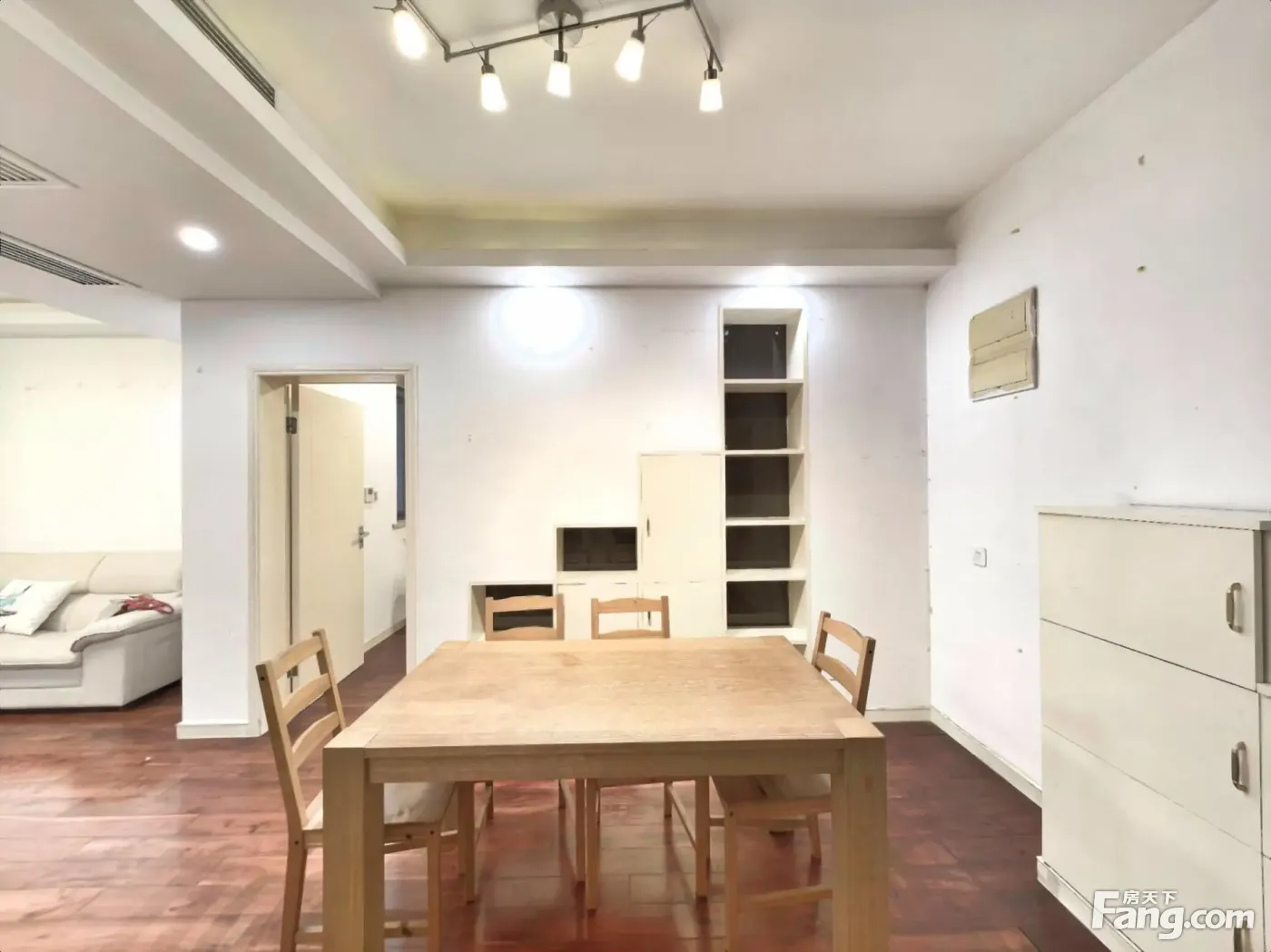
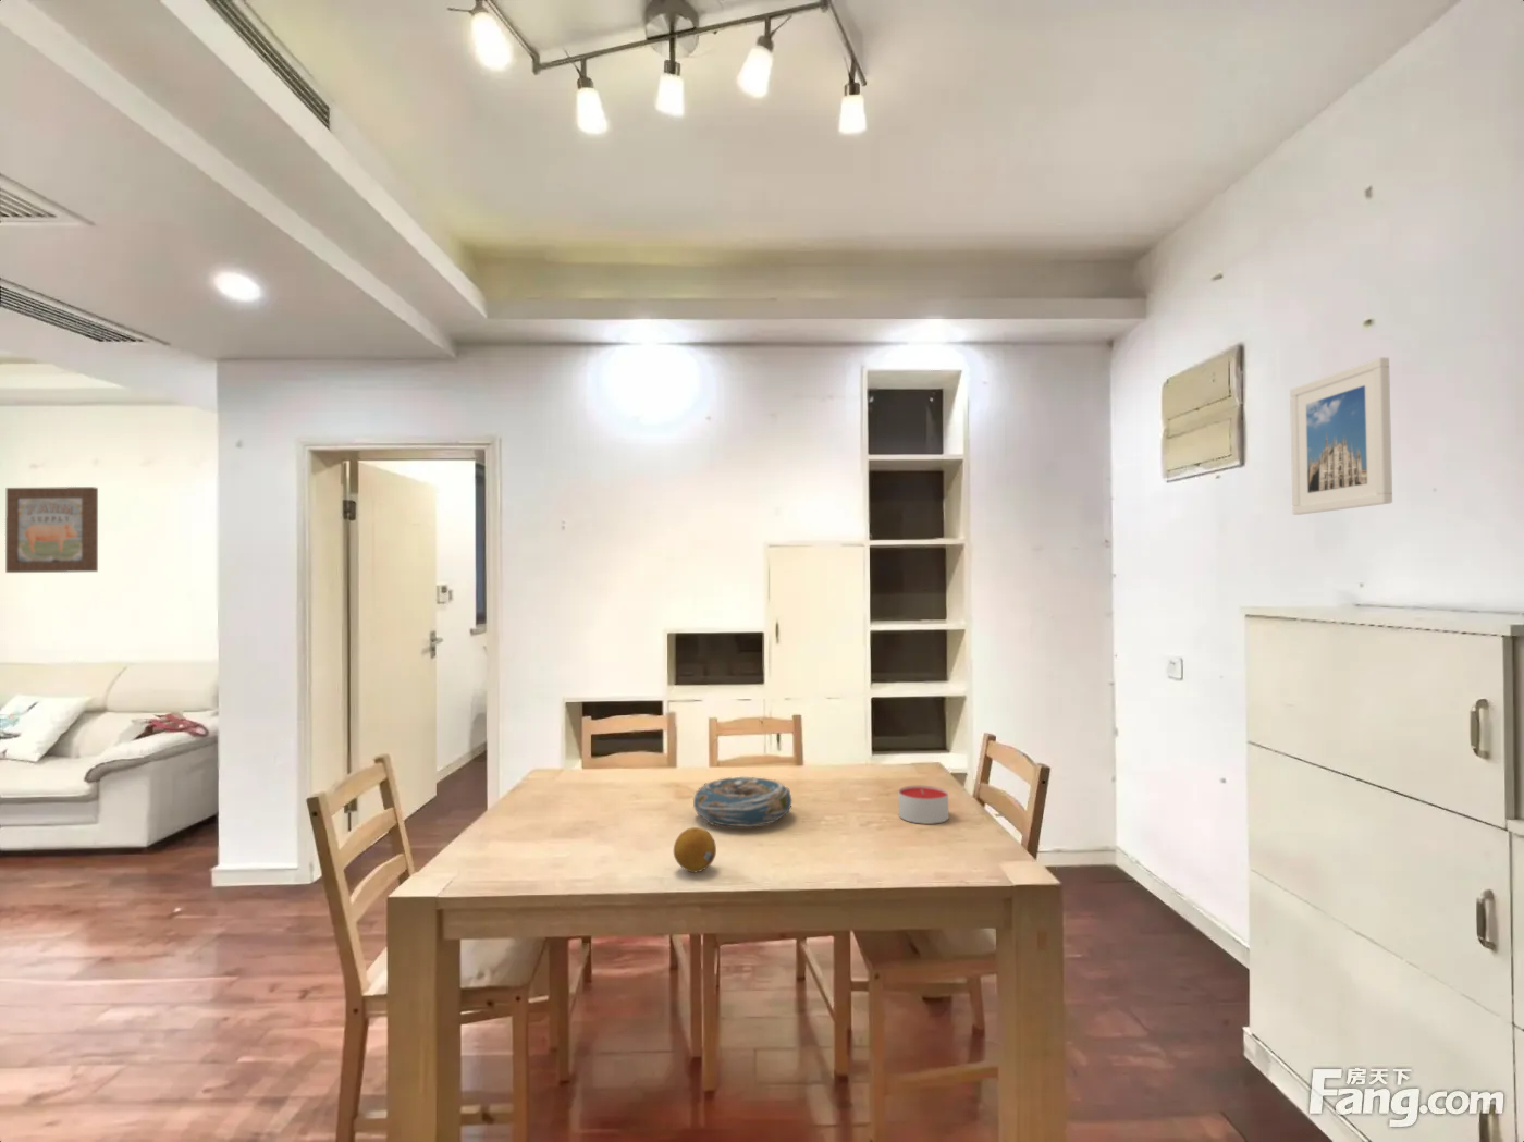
+ fruit (694, 849)
+ decorative bowl (742, 800)
+ wall art (52, 529)
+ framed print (1337, 441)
+ candle (923, 803)
